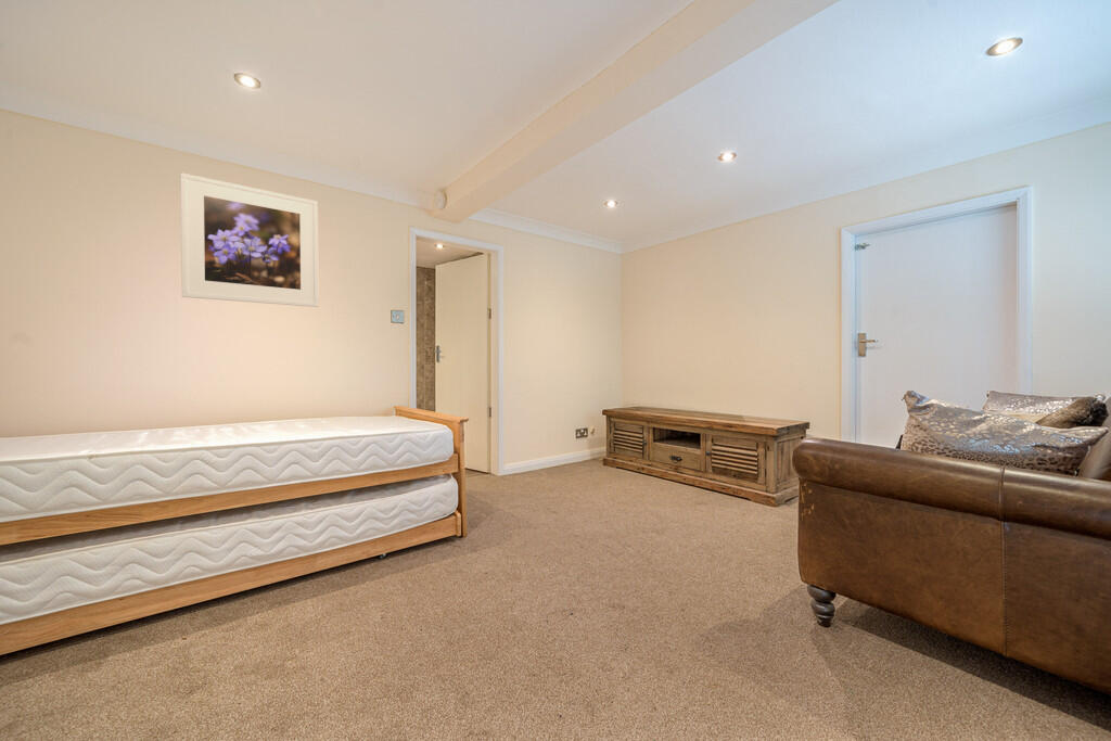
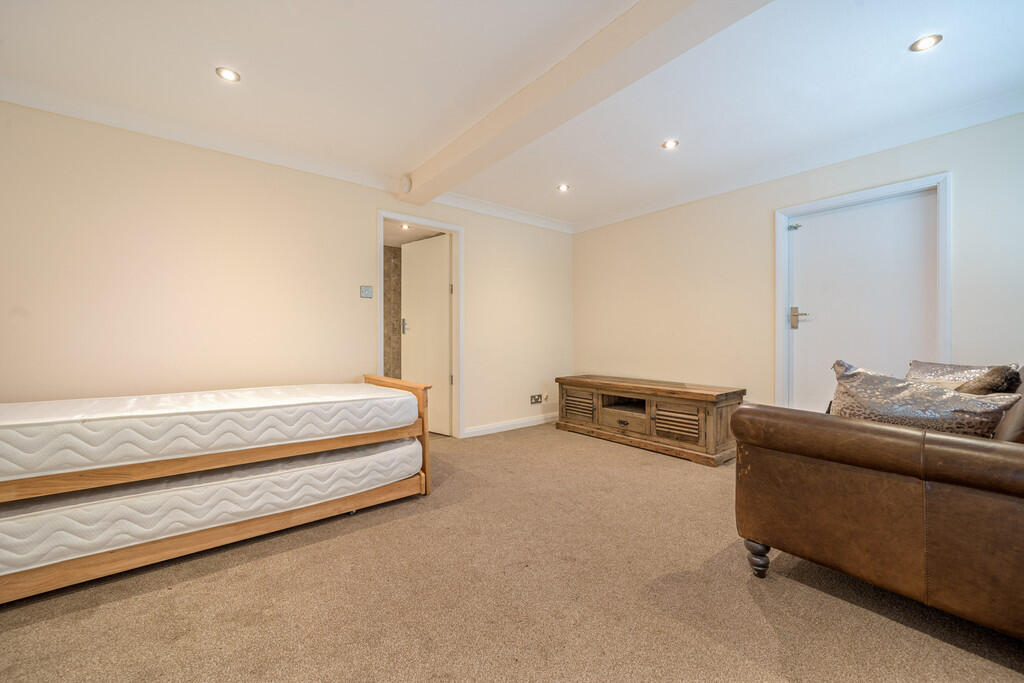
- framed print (255, 245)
